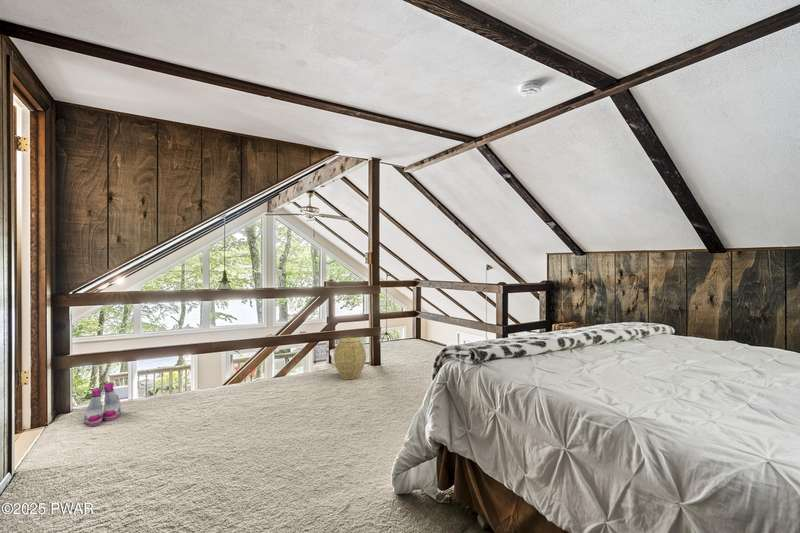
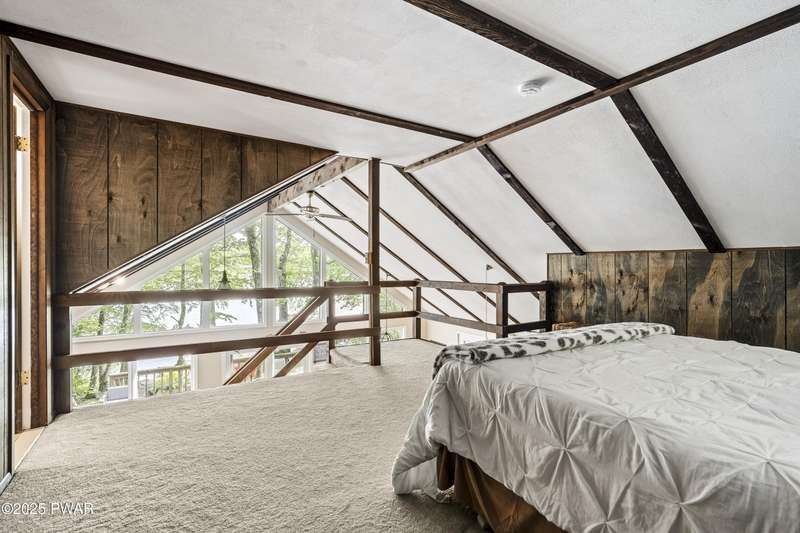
- boots (104, 402)
- woven basket (349, 357)
